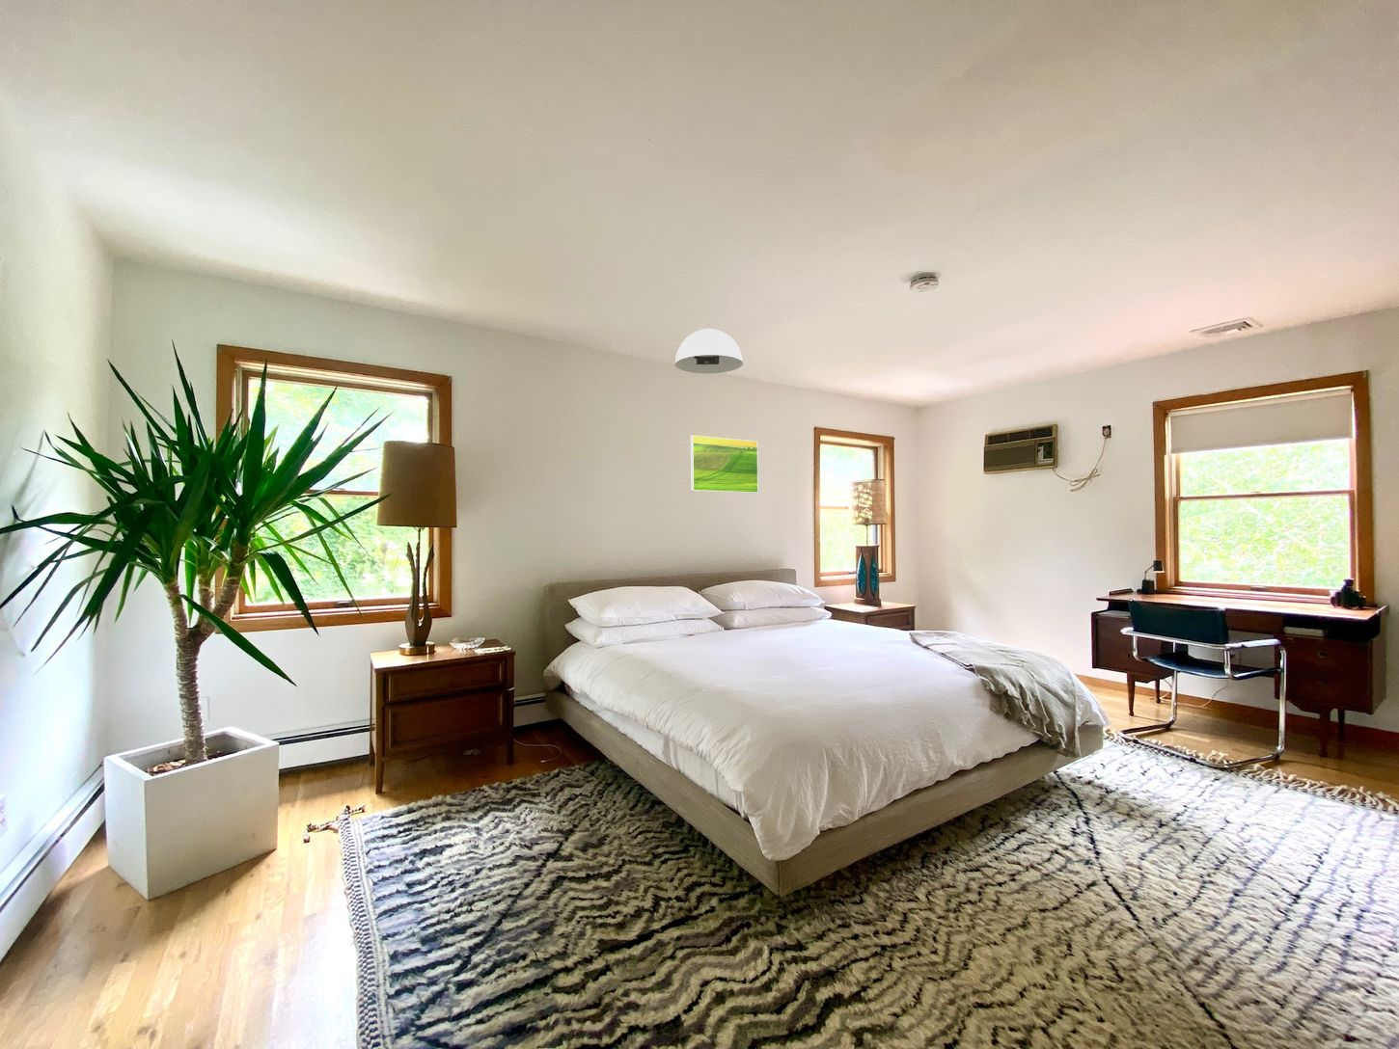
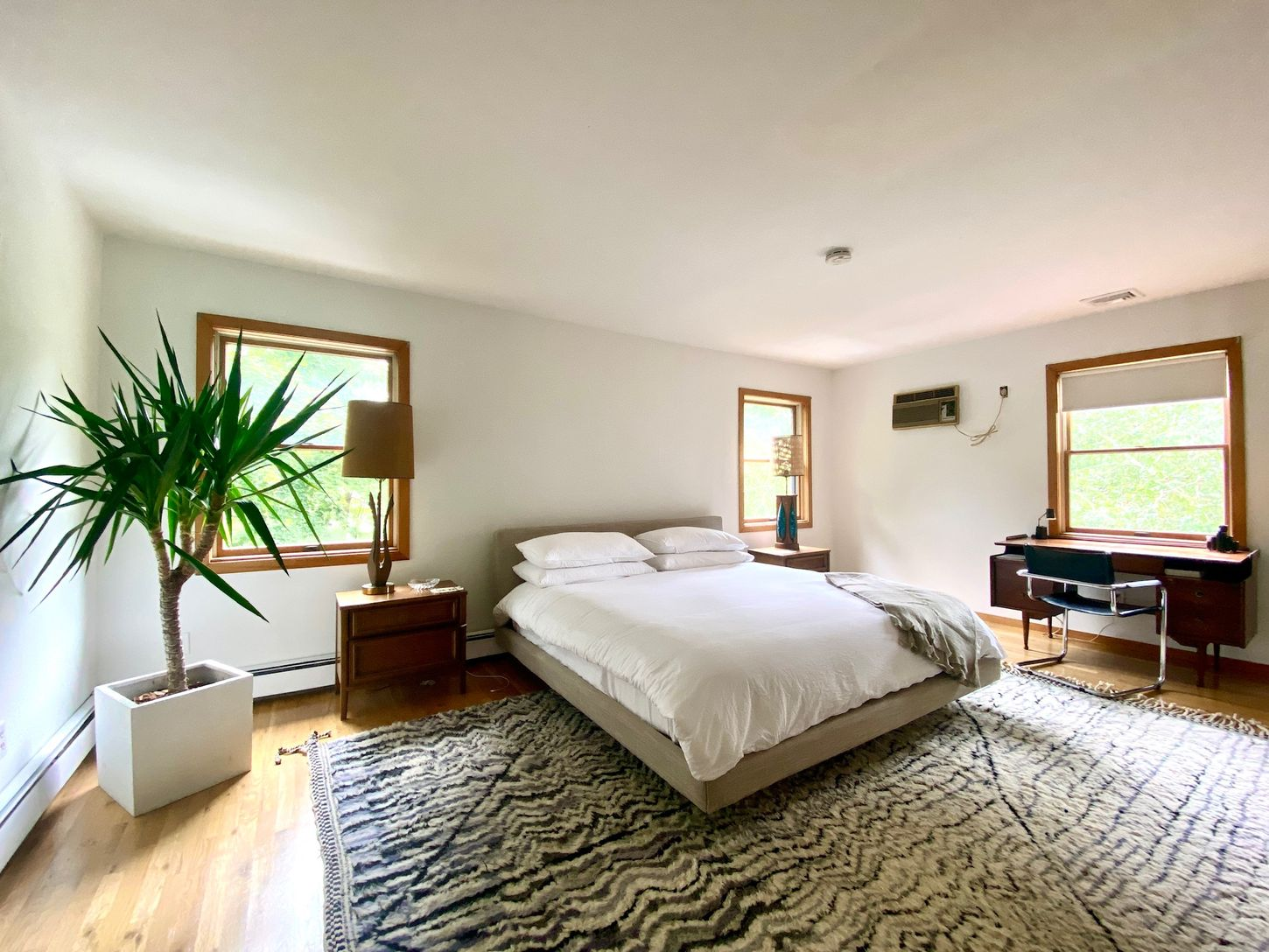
- ceiling light (708, 347)
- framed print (724, 465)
